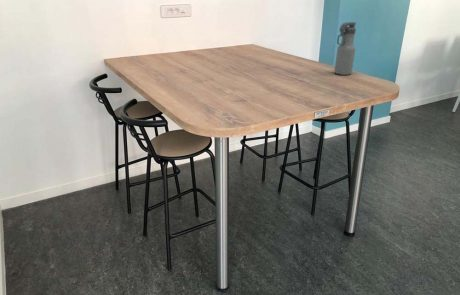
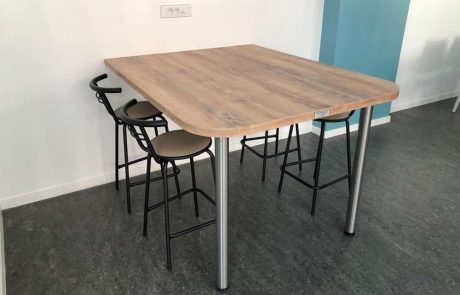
- water bottle (346, 48)
